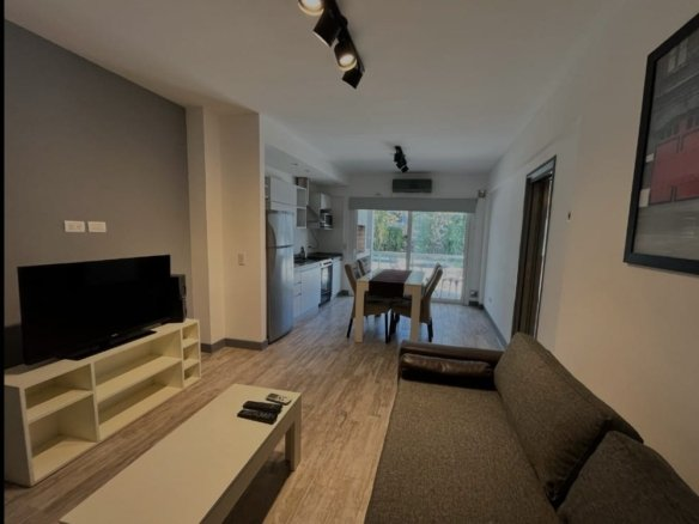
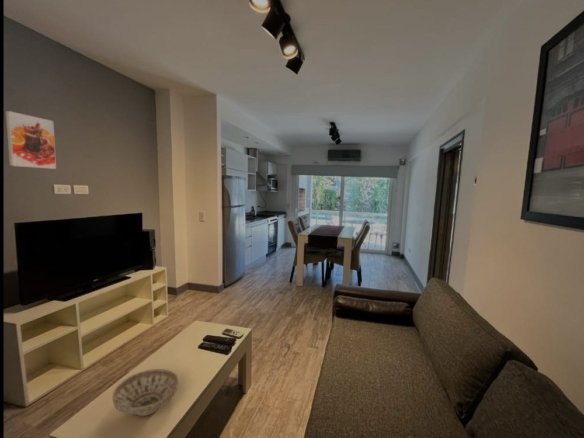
+ decorative bowl (147, 396)
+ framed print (32, 142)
